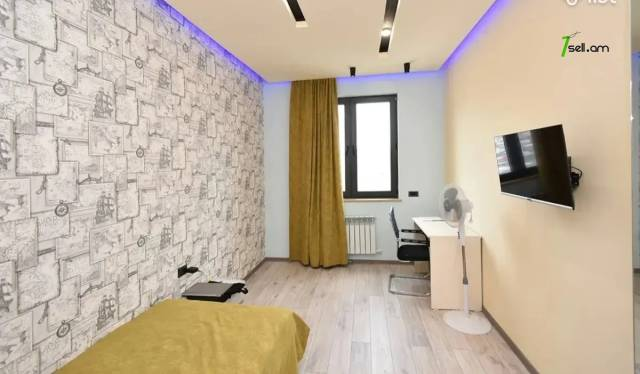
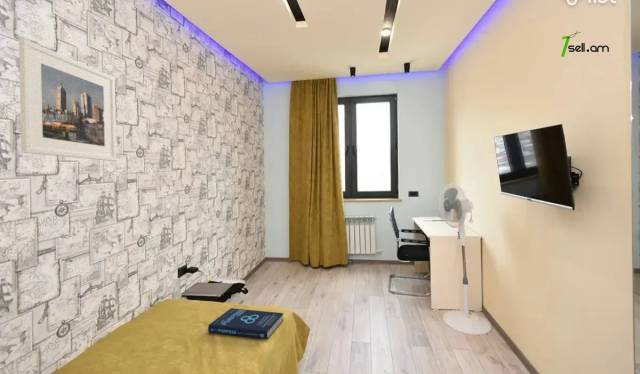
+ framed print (75, 109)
+ book (247, 322)
